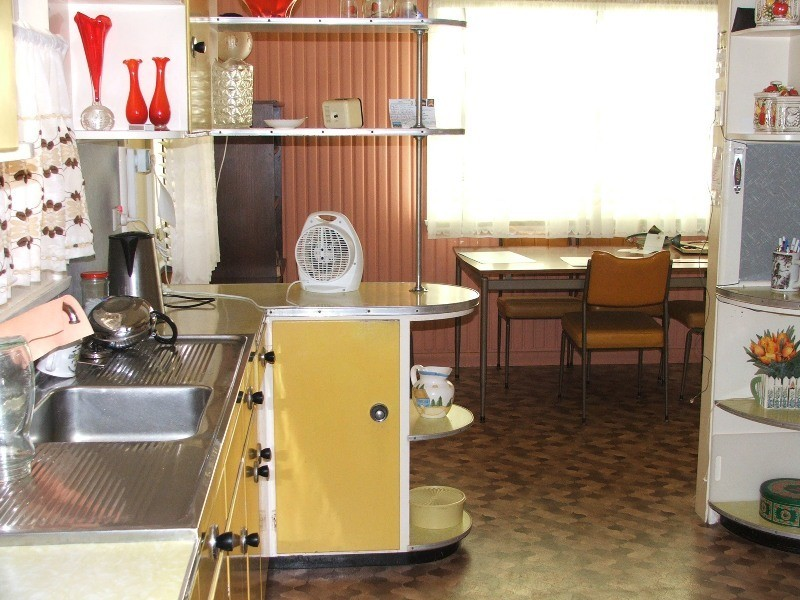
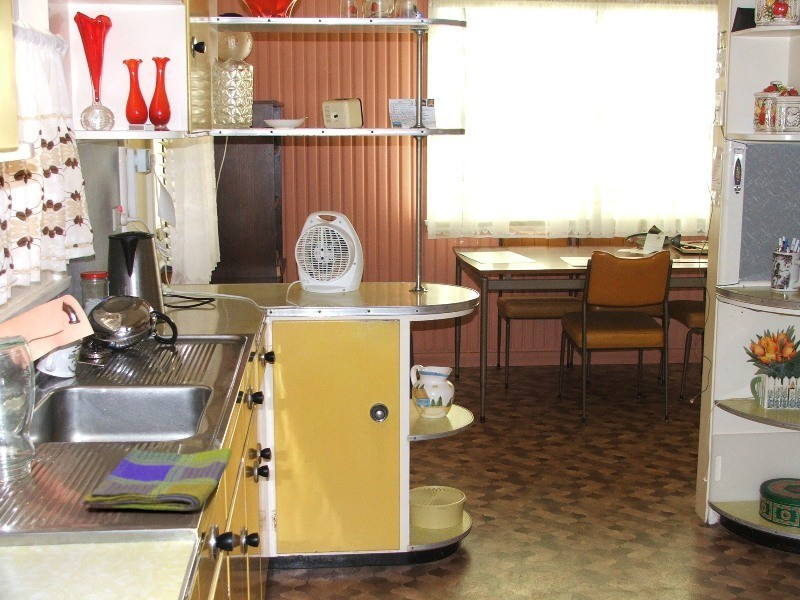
+ dish towel (163, 476)
